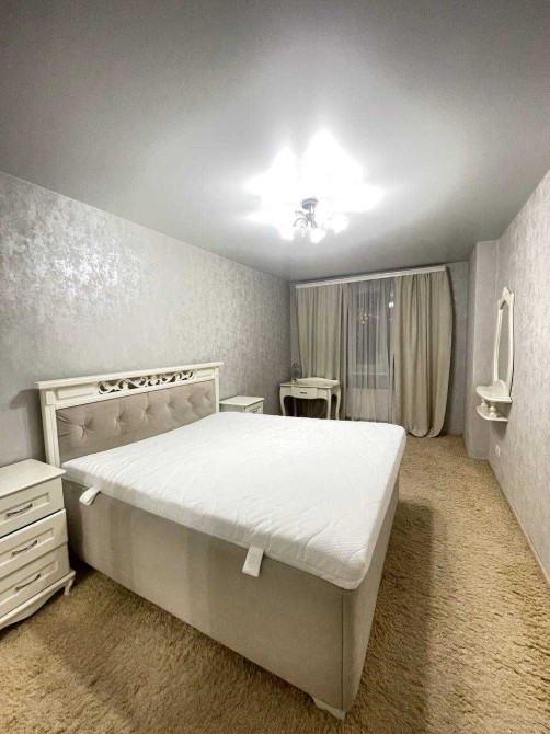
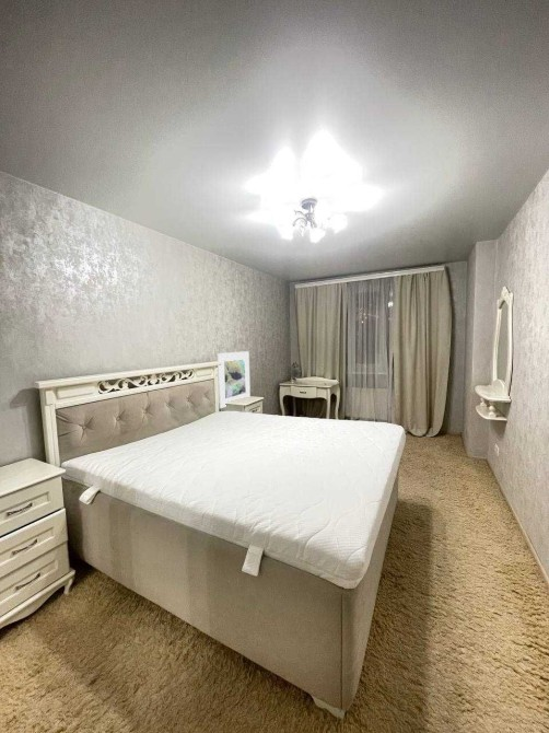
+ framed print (234, 377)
